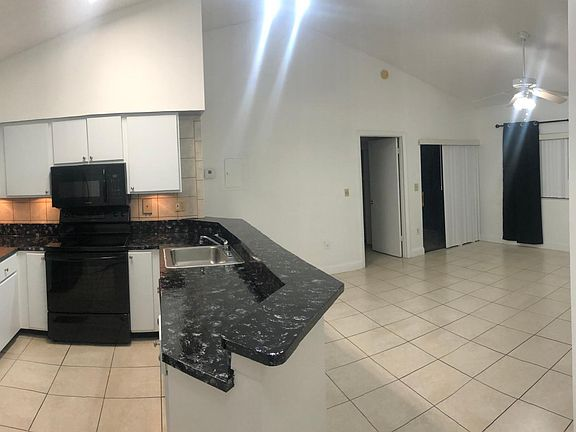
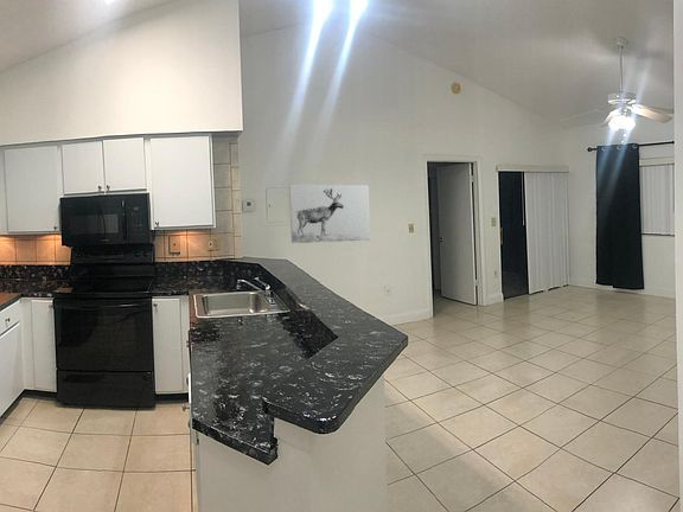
+ wall art (331, 213)
